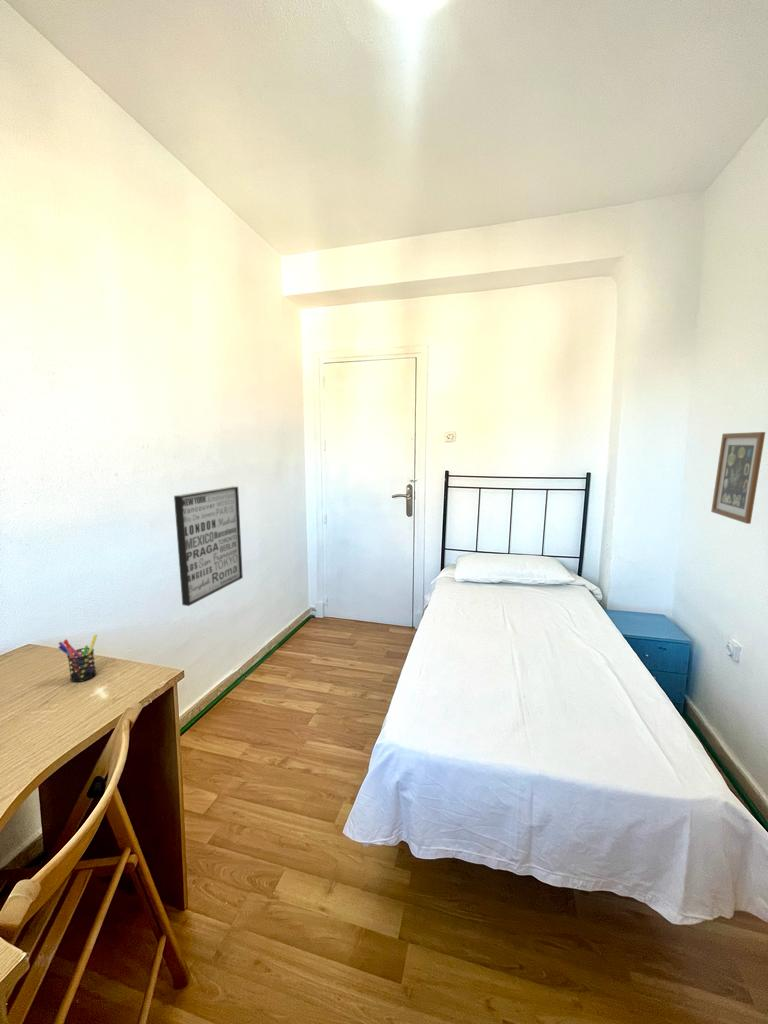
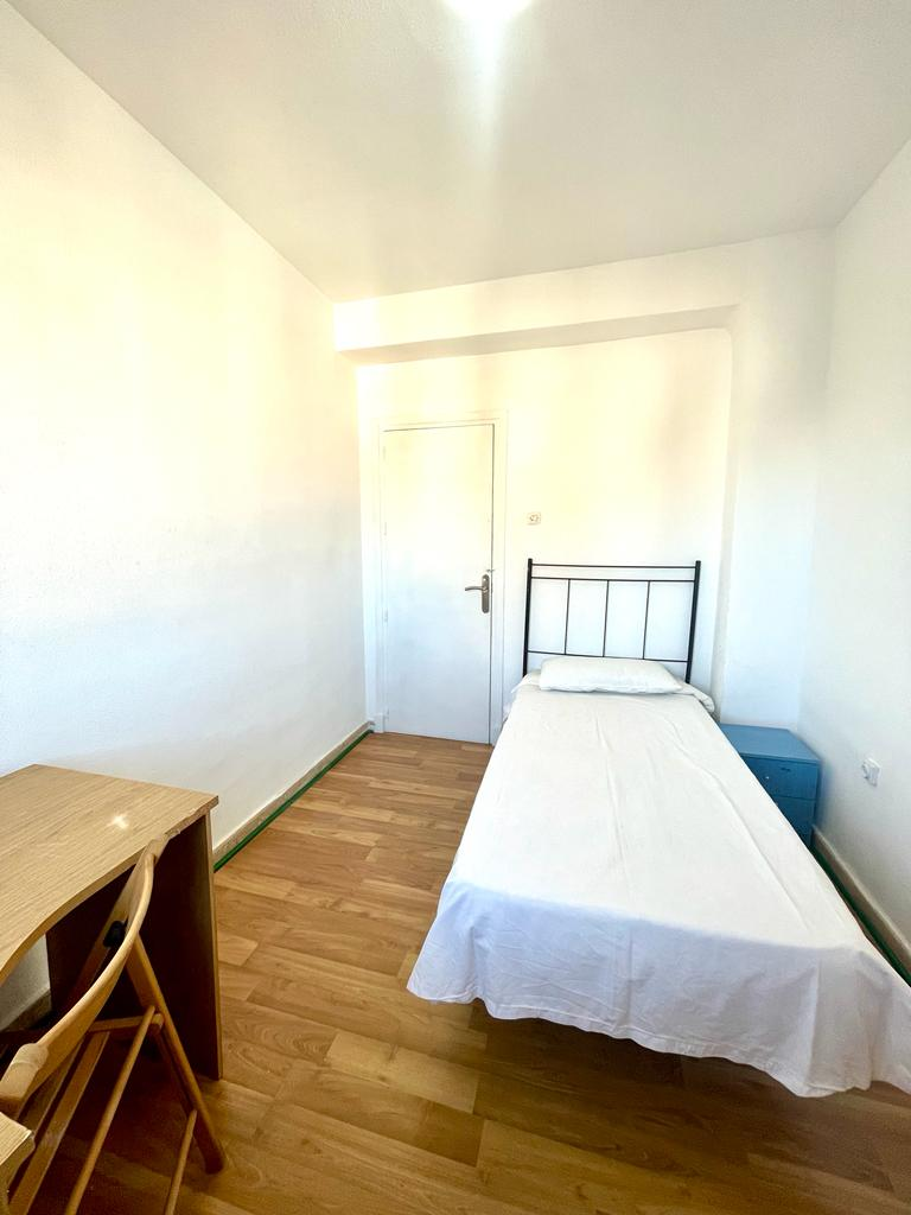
- wall art (735, 475)
- pen holder (80, 657)
- wall art (212, 541)
